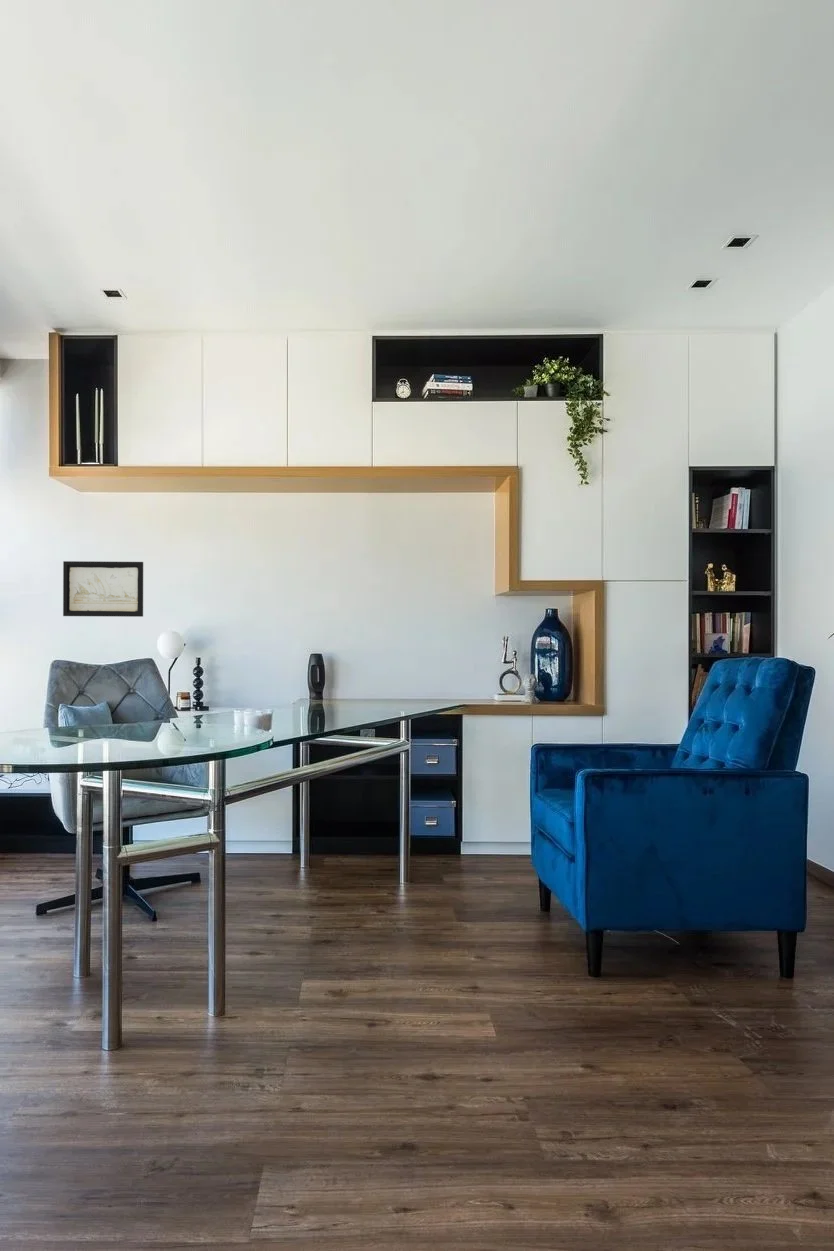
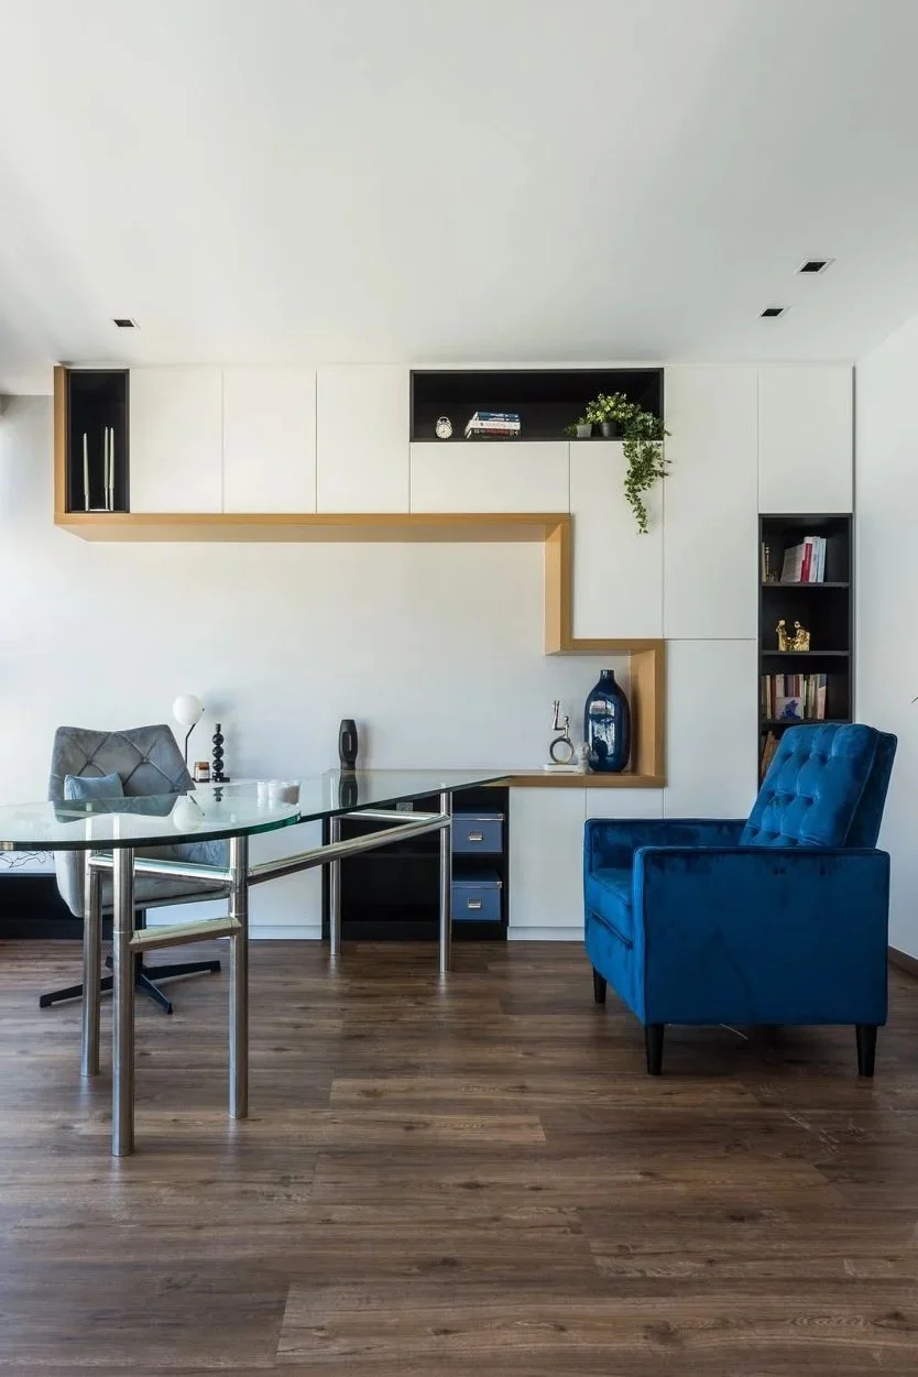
- wall art (103, 589)
